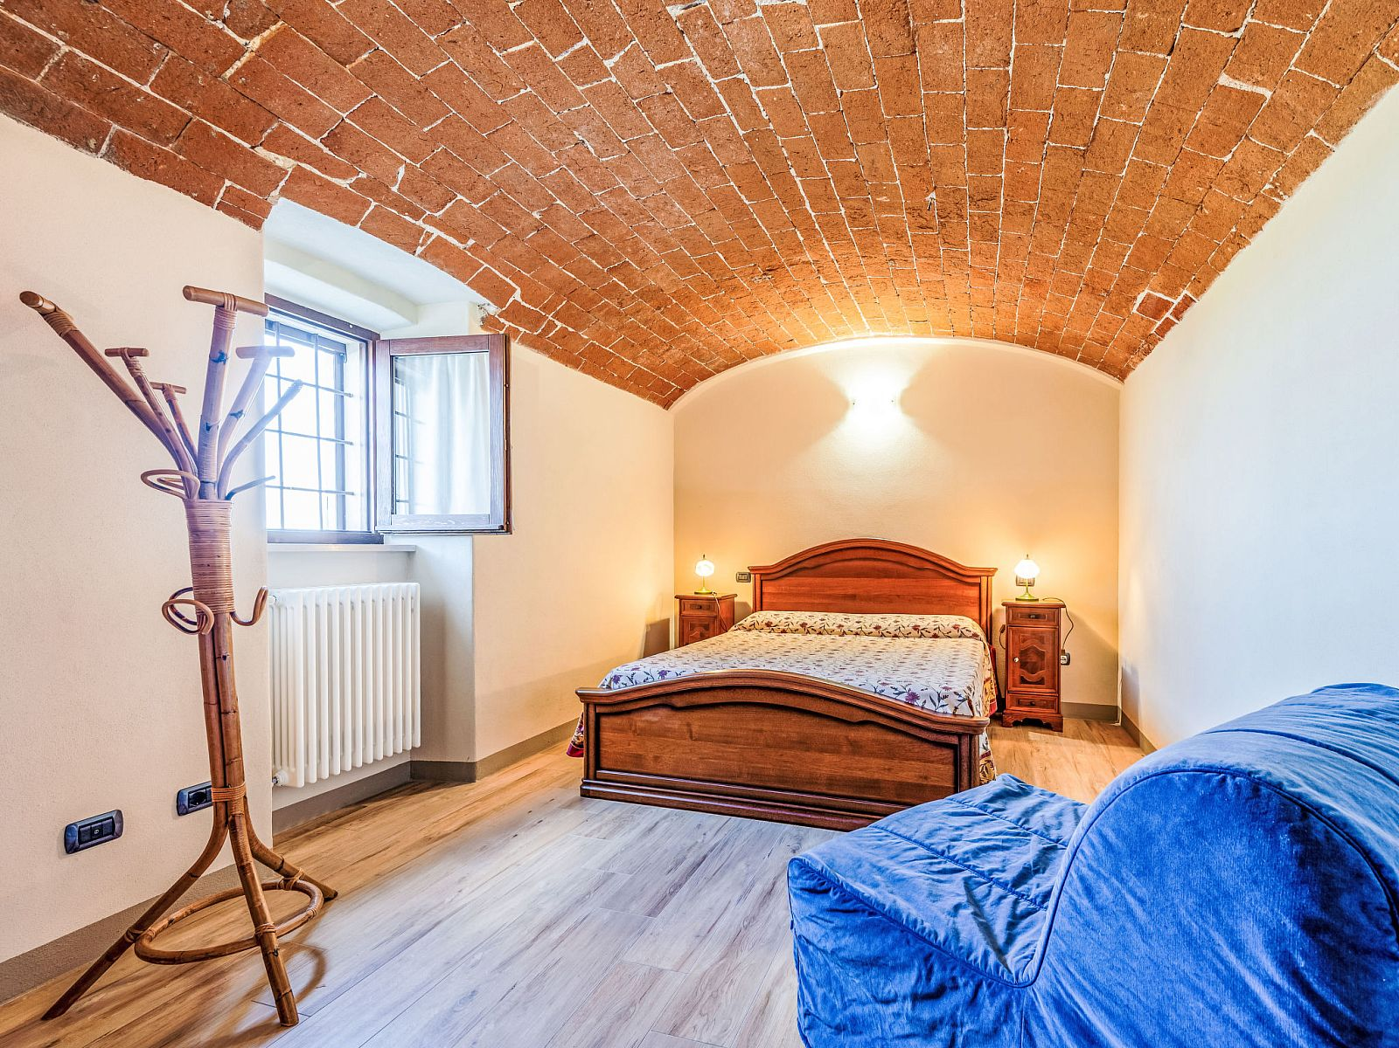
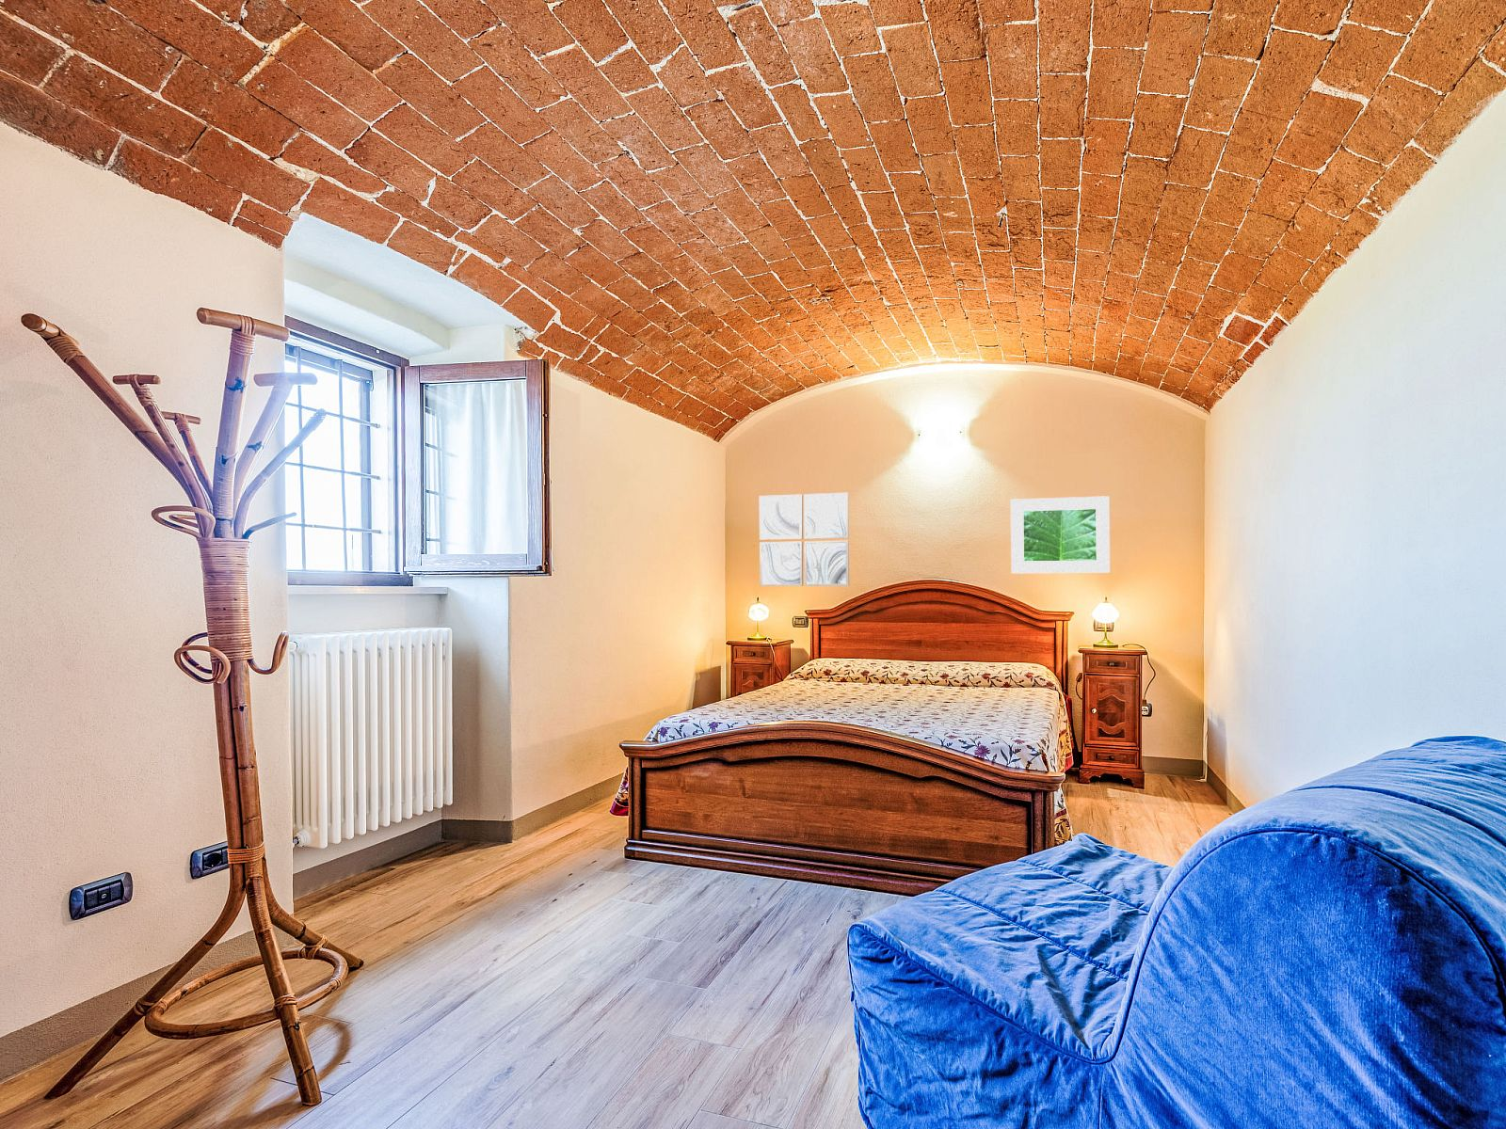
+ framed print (1059, 535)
+ wall art (804, 541)
